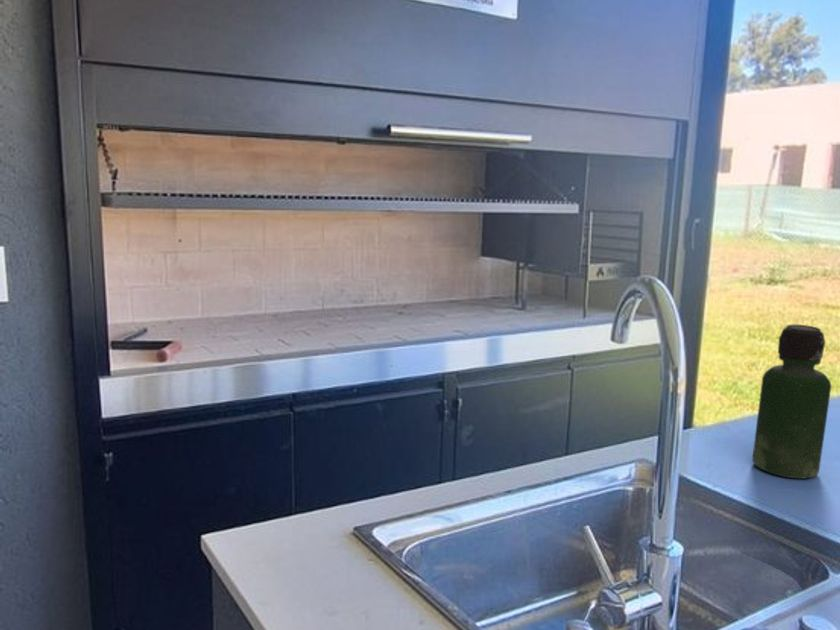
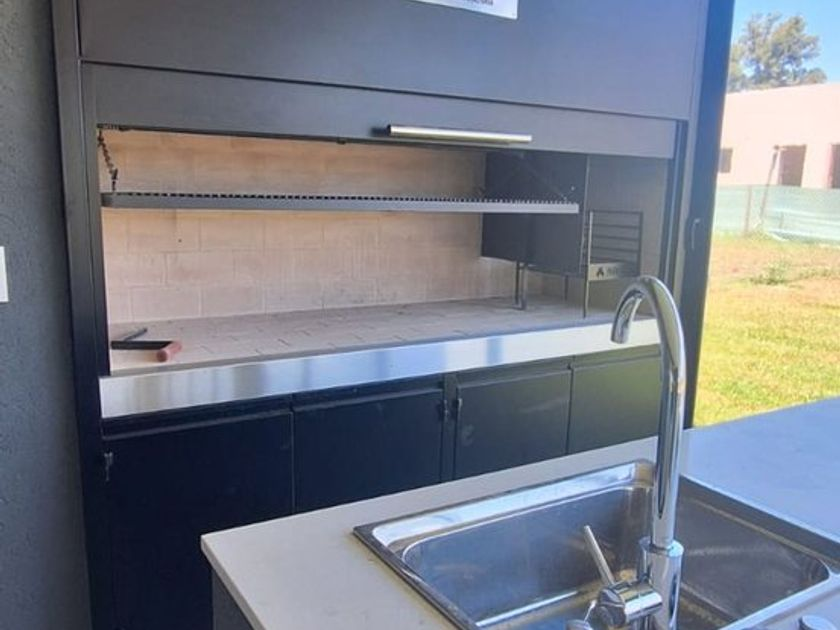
- bottle (793, 399)
